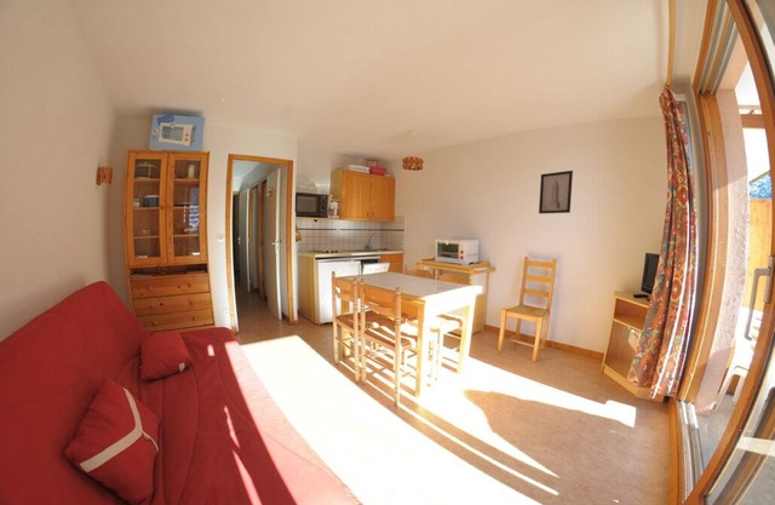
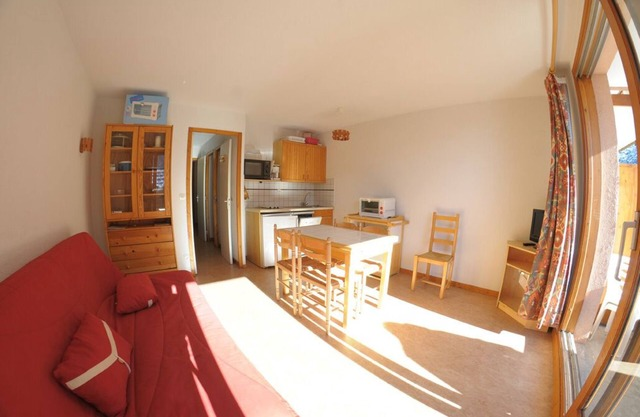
- wall art (555, 193)
